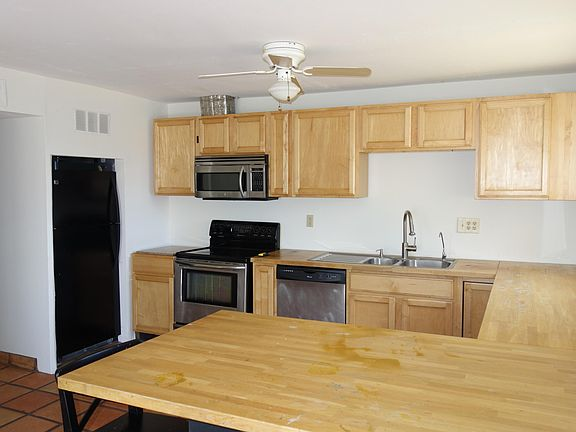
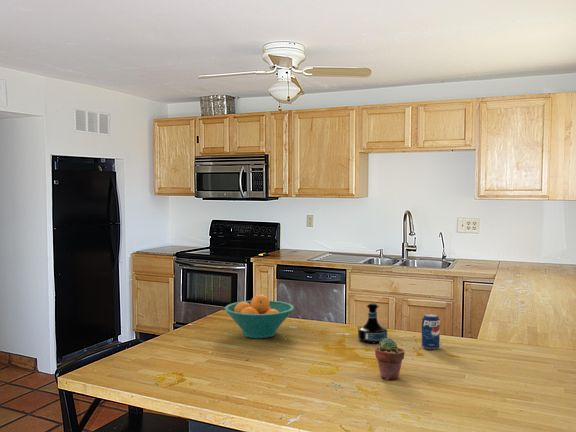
+ potted succulent (389, 357)
+ fruit bowl (259, 314)
+ beverage can (430, 331)
+ tequila bottle (372, 321)
